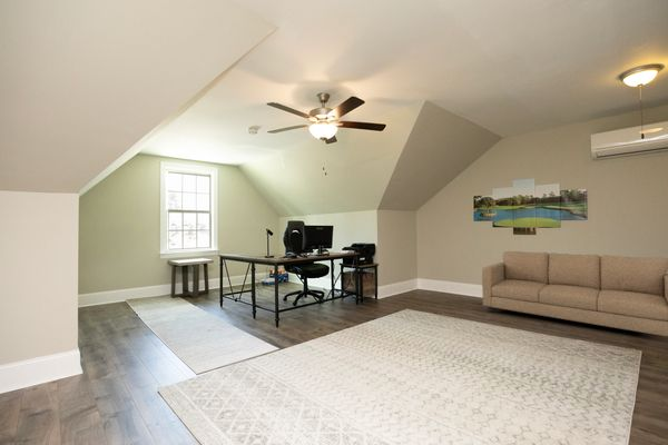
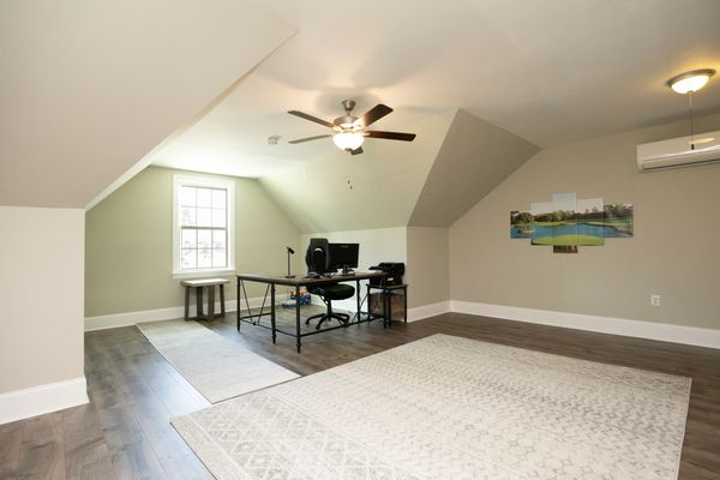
- sofa (571, 286)
